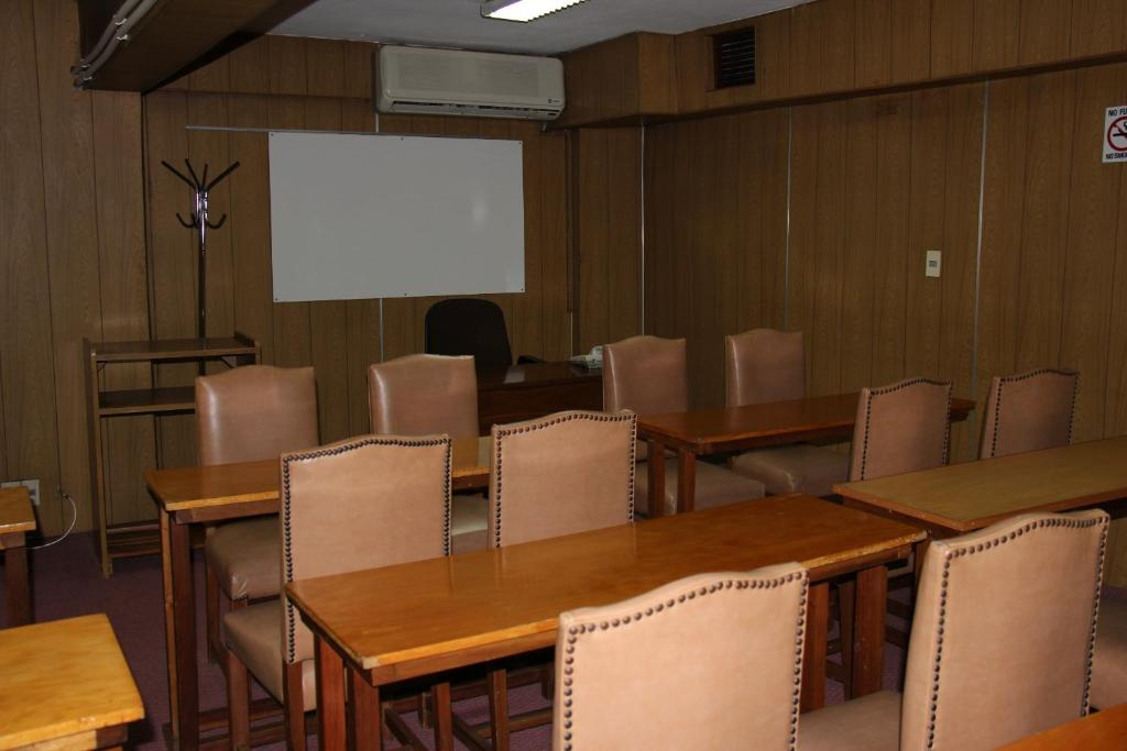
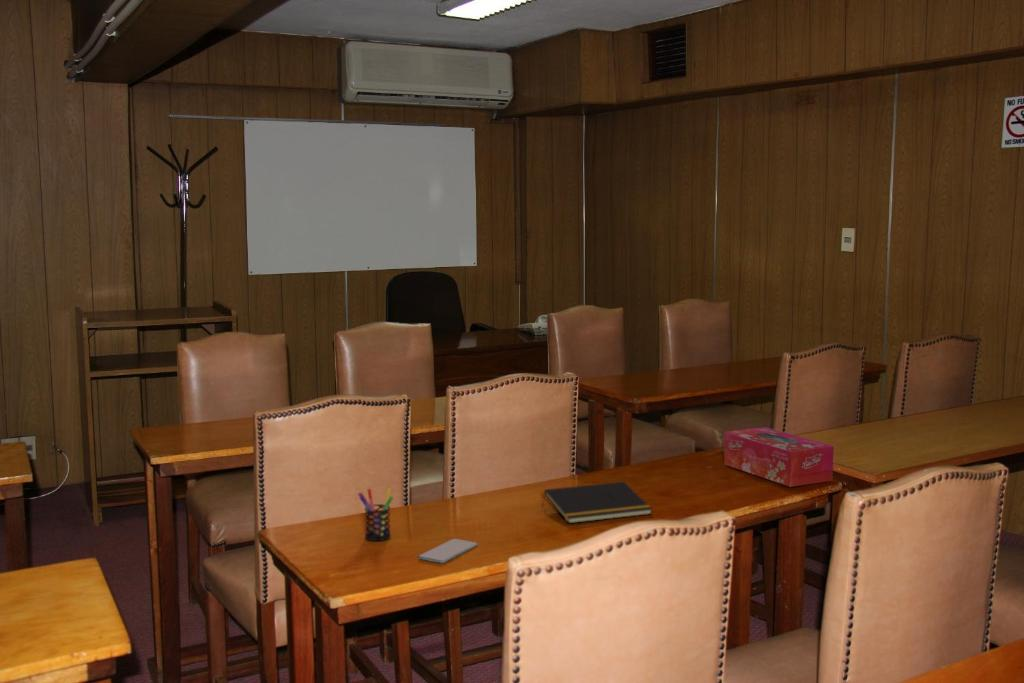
+ pen holder (379, 512)
+ notepad (597, 501)
+ tissue box (777, 455)
+ smartphone (448, 550)
